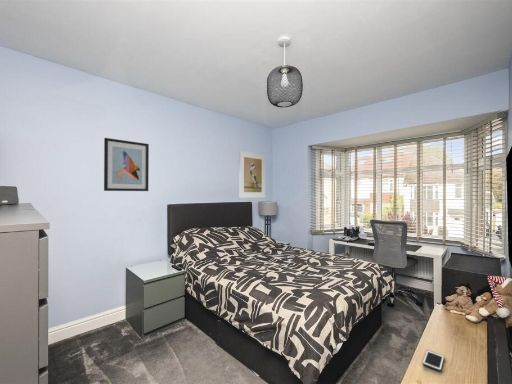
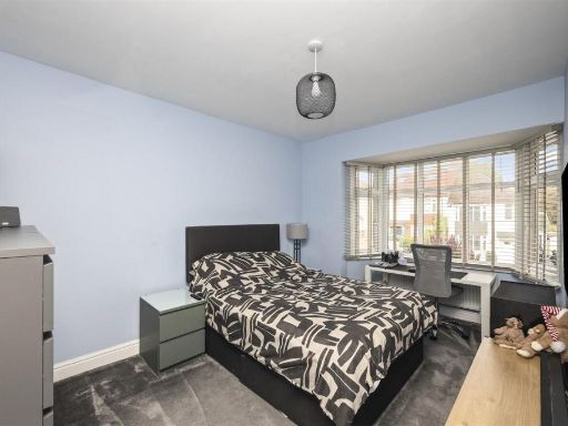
- wall art (127, 166)
- cell phone (433, 360)
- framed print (252, 175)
